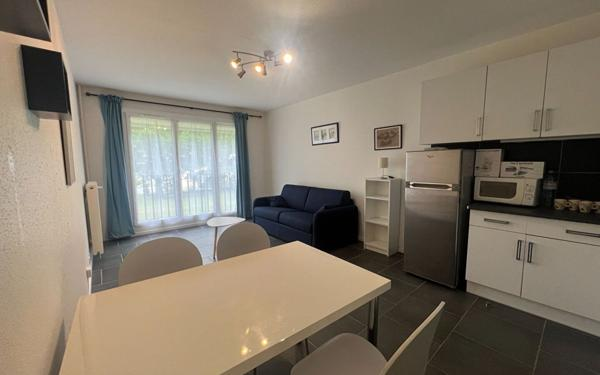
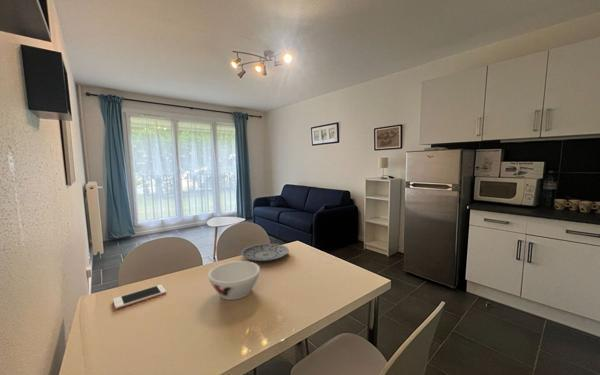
+ plate (265, 253)
+ bowl (235, 281)
+ cell phone (140, 295)
